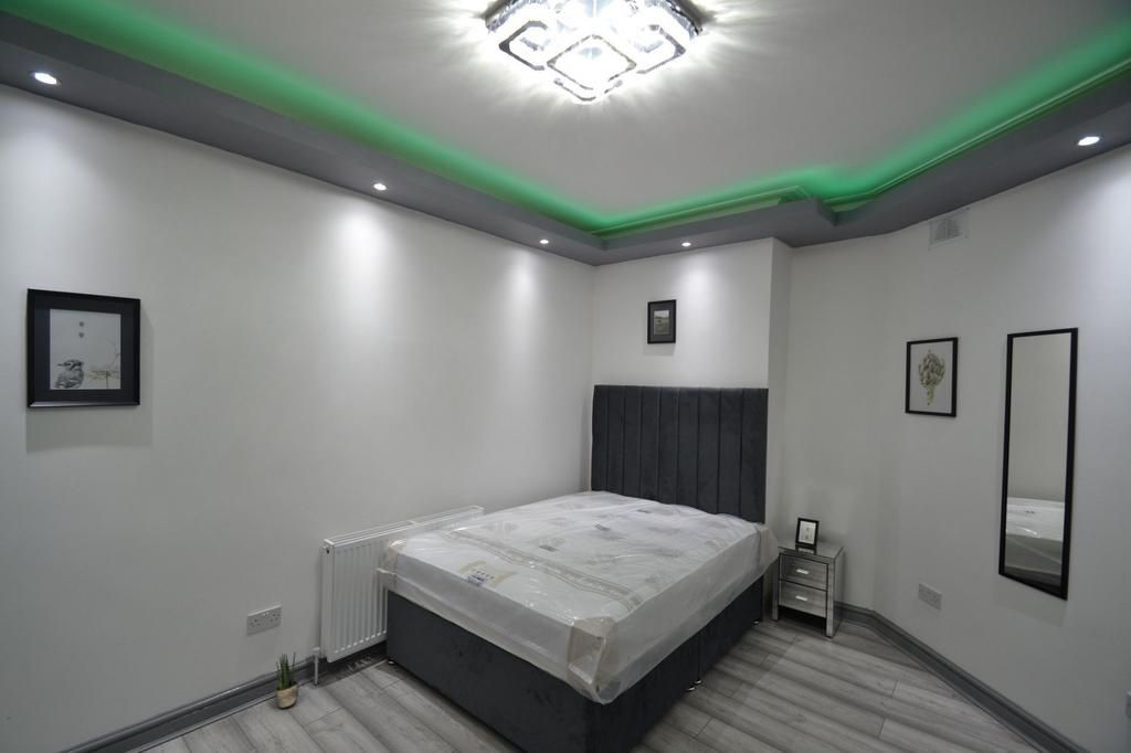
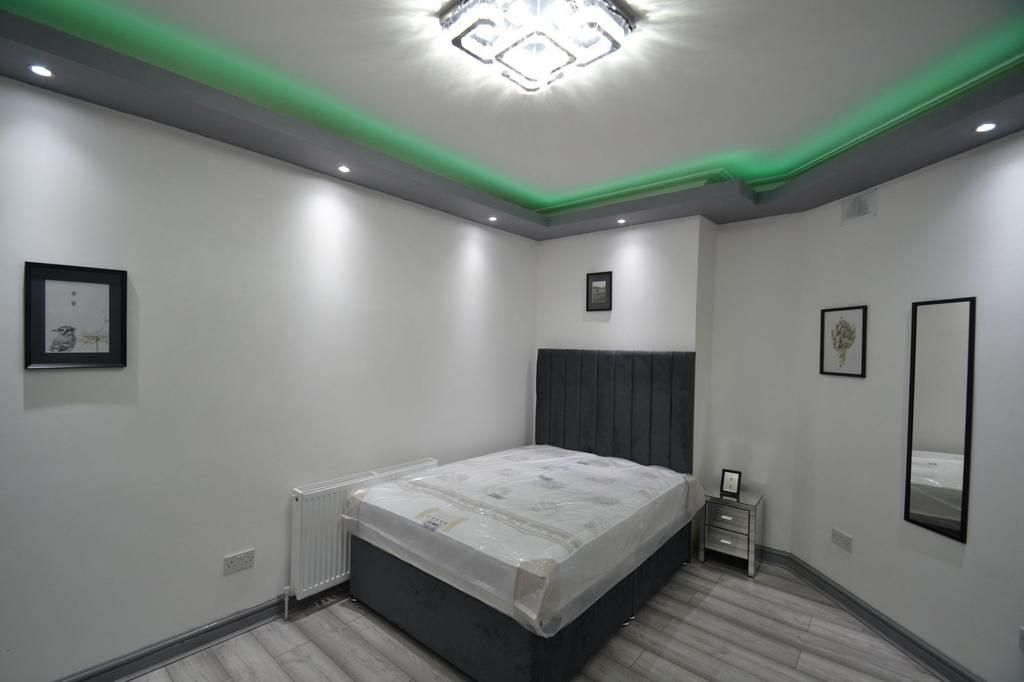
- potted plant (286, 677)
